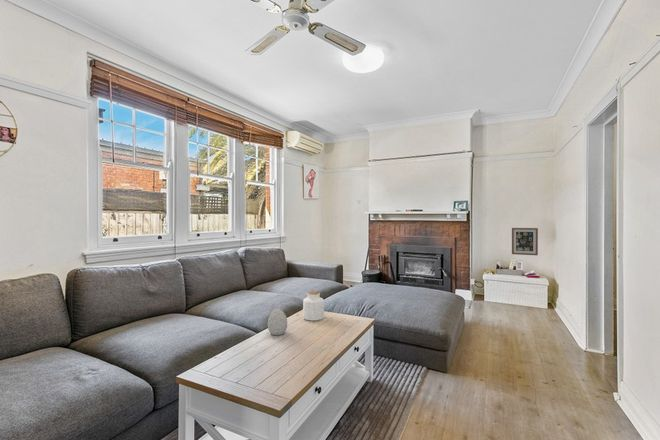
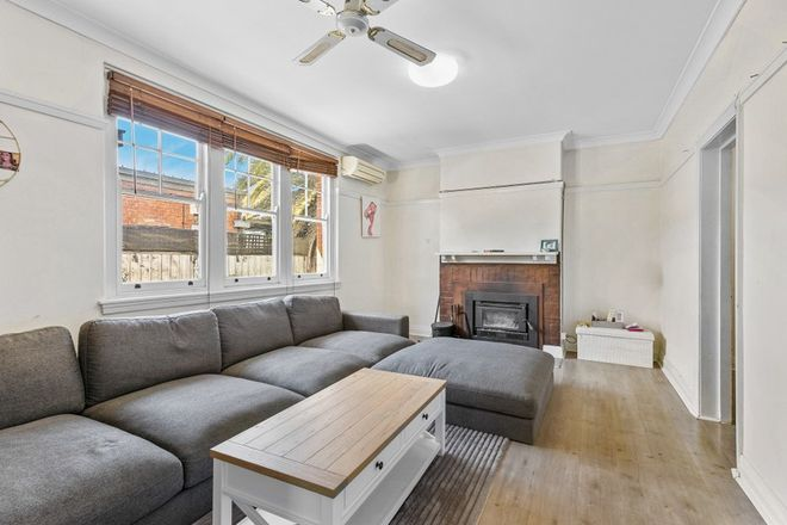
- decorative egg (277, 321)
- jar (313, 304)
- wall art (524, 241)
